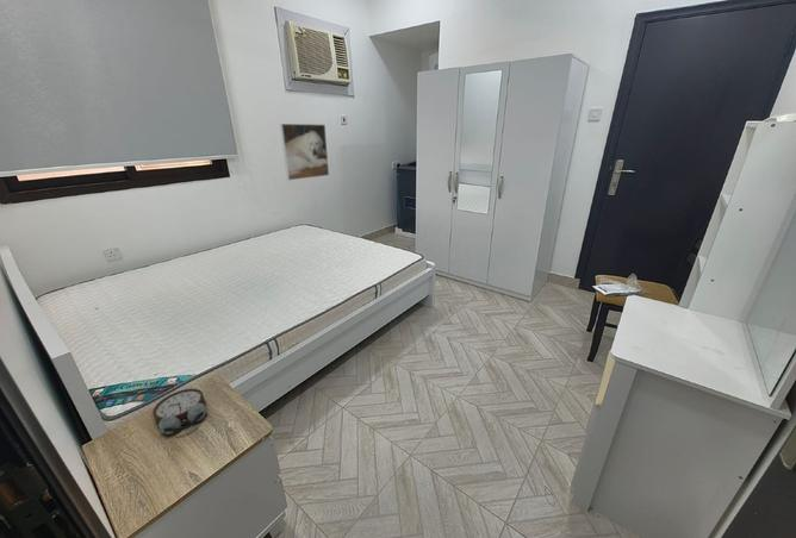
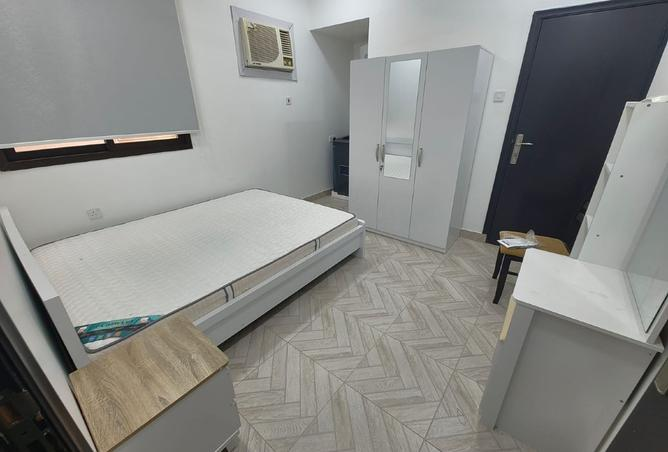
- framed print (306, 151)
- alarm clock (180, 409)
